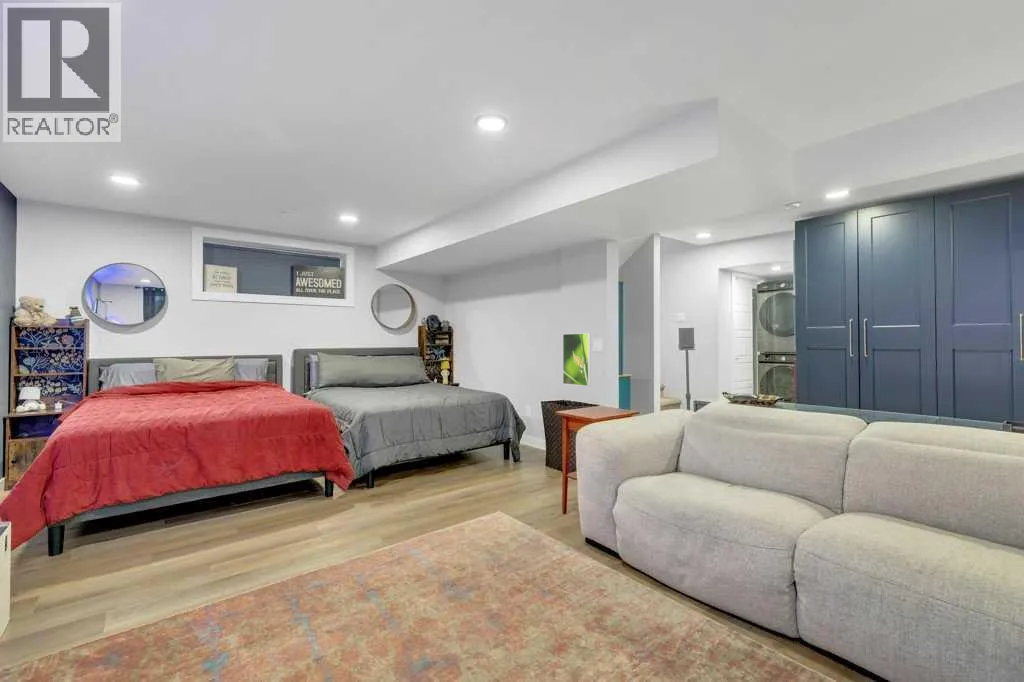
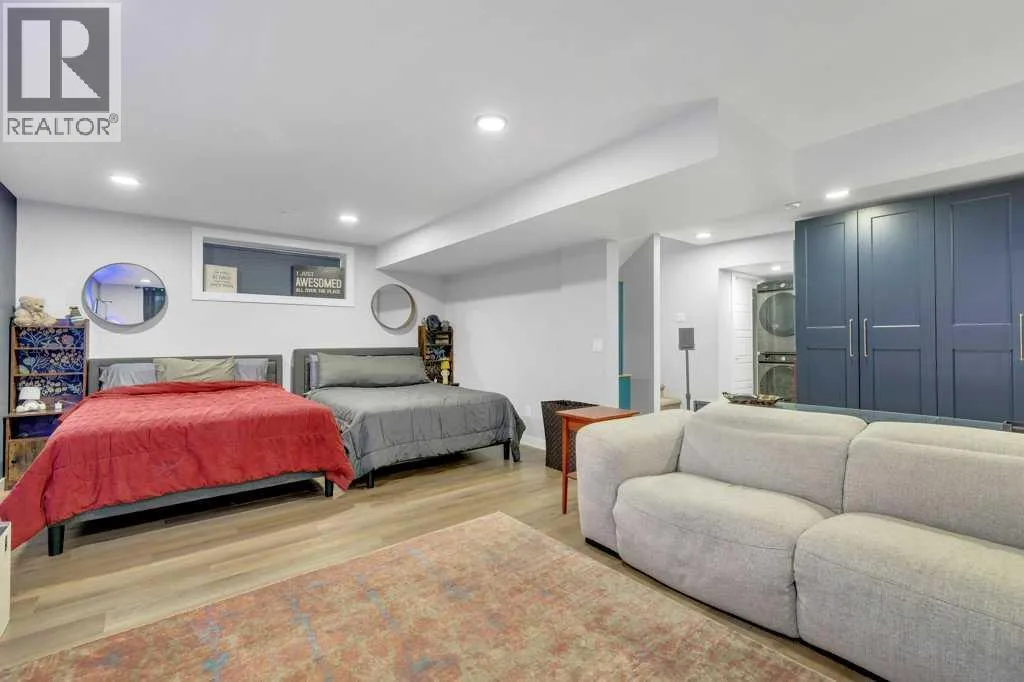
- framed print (576, 359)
